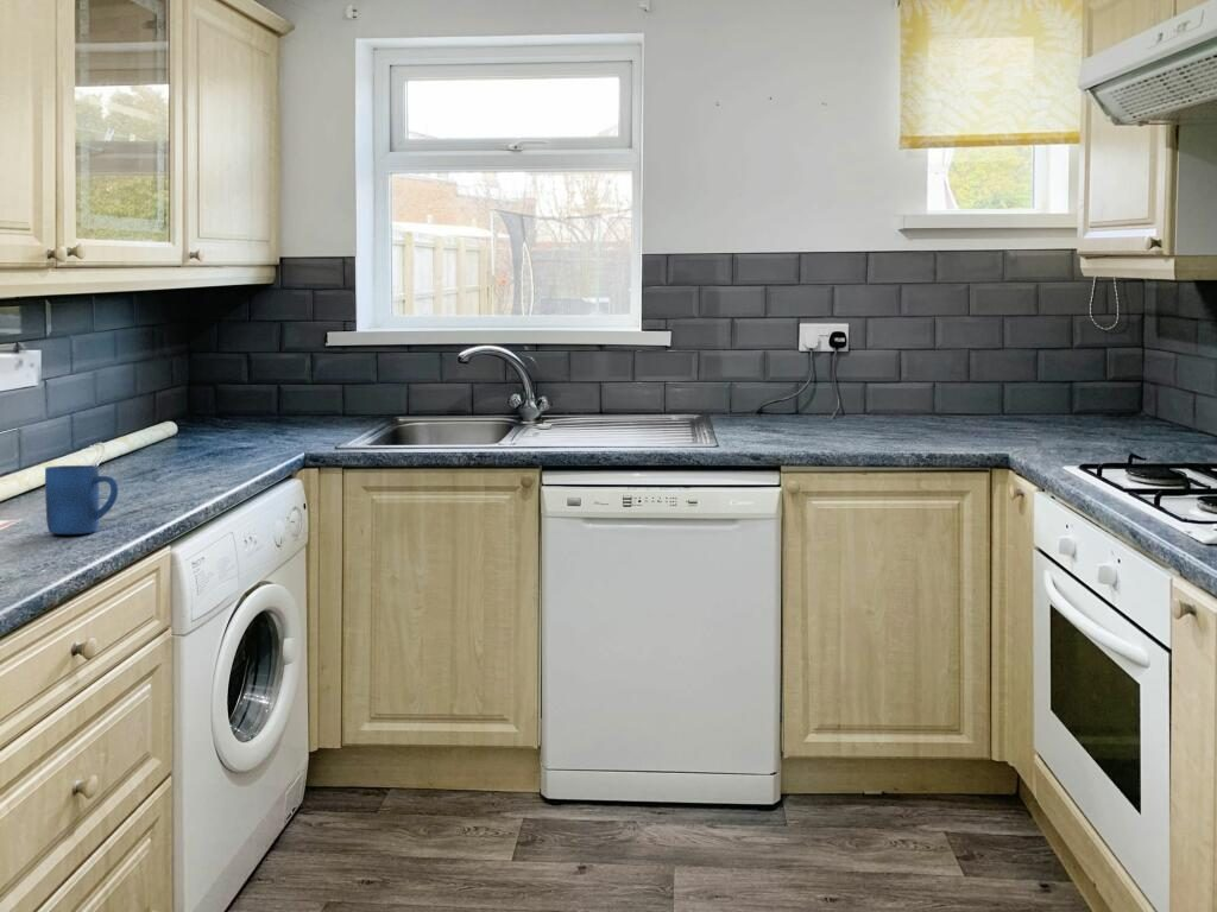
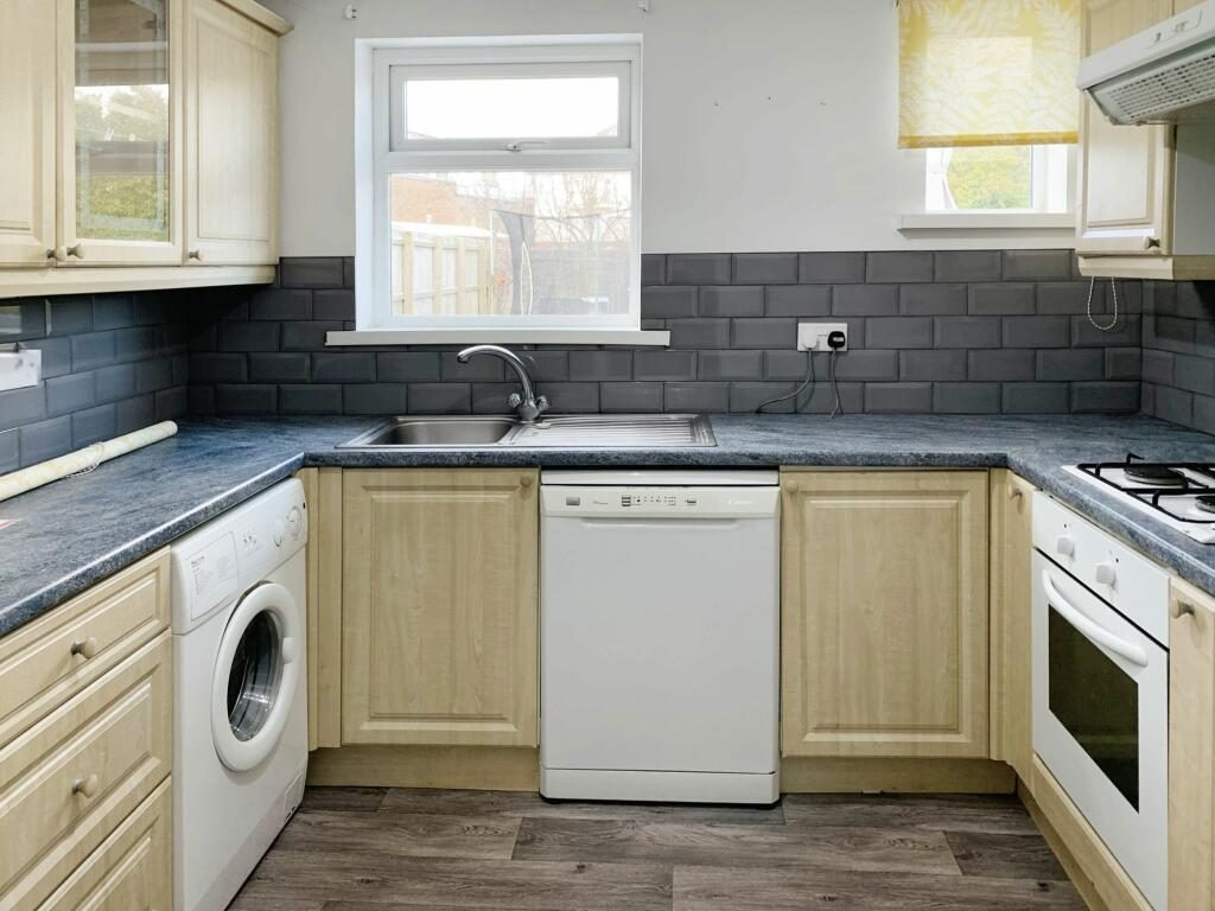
- mug (82, 499)
